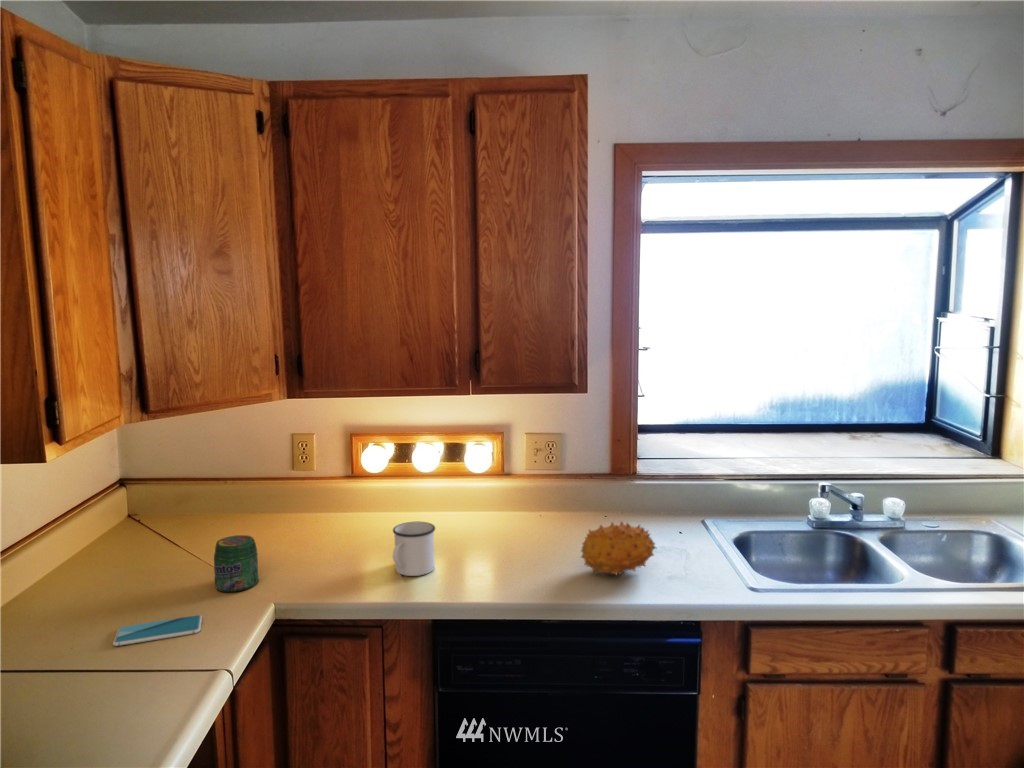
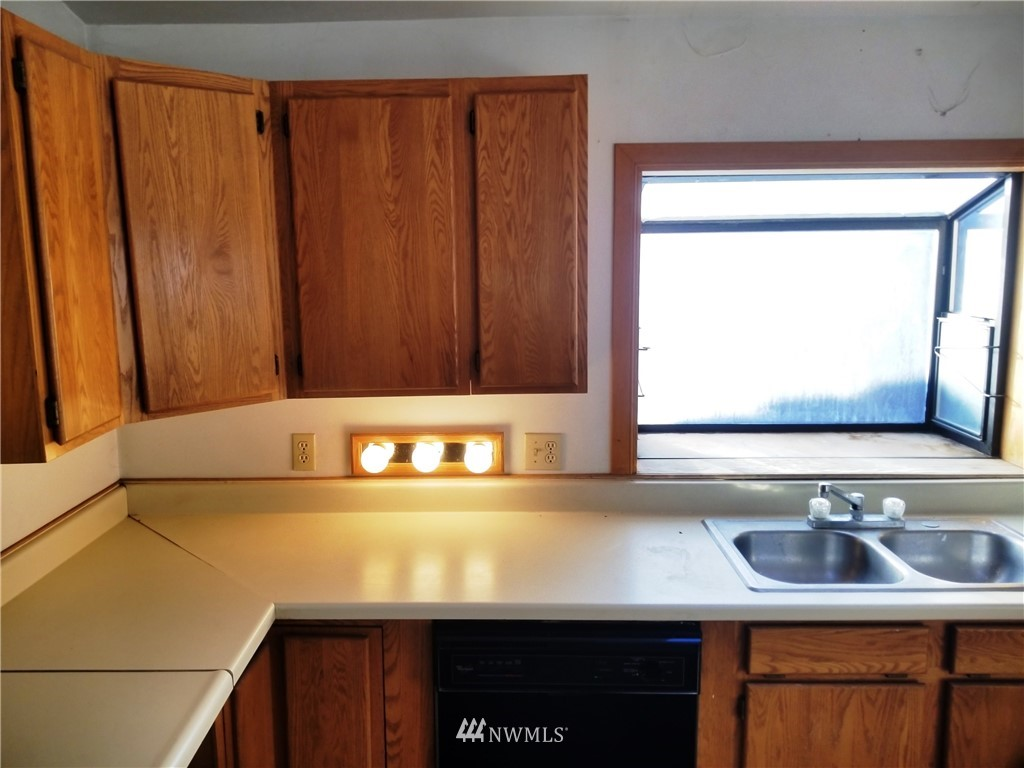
- jar (236, 562)
- fruit (618, 547)
- smartphone (159, 629)
- mug (410, 550)
